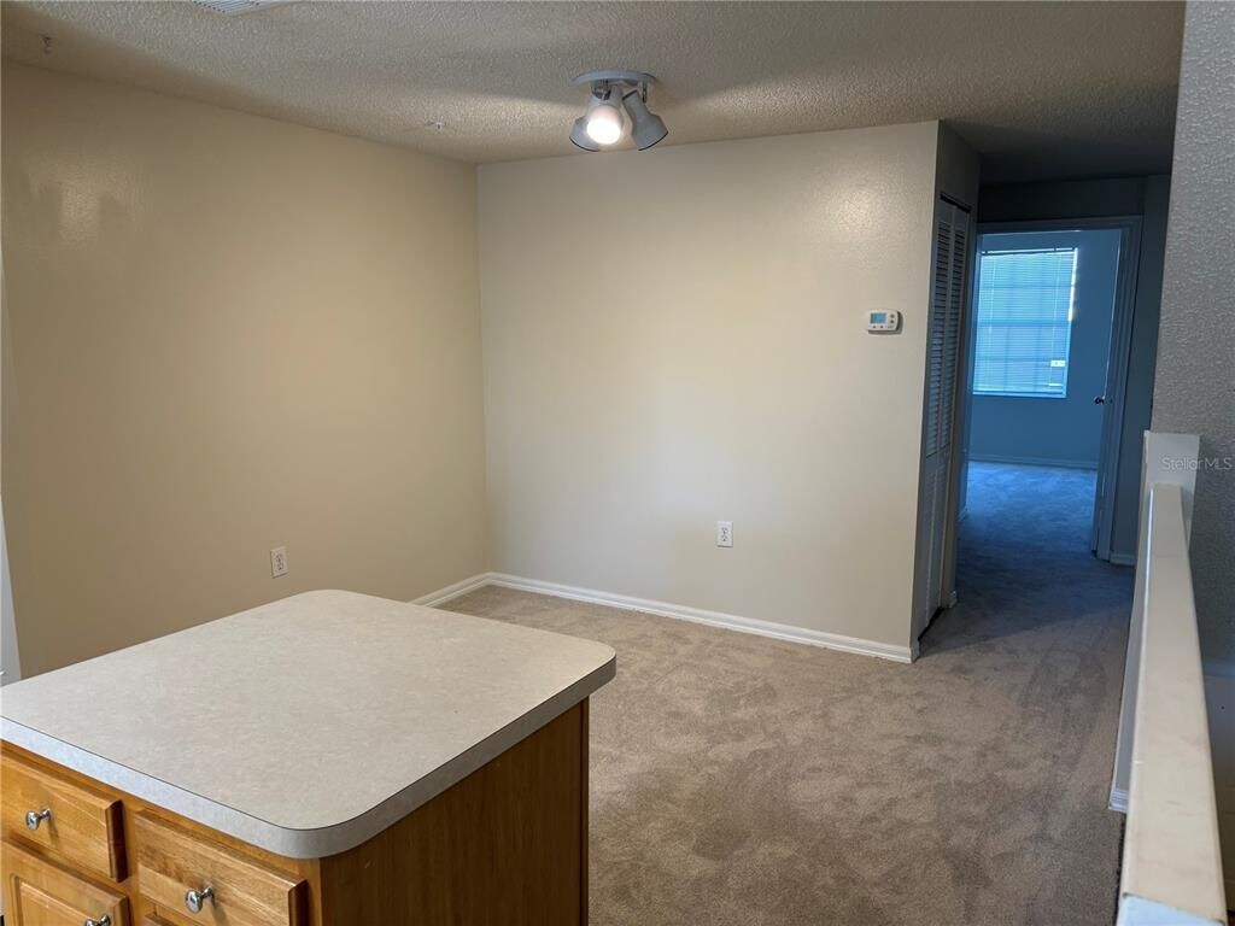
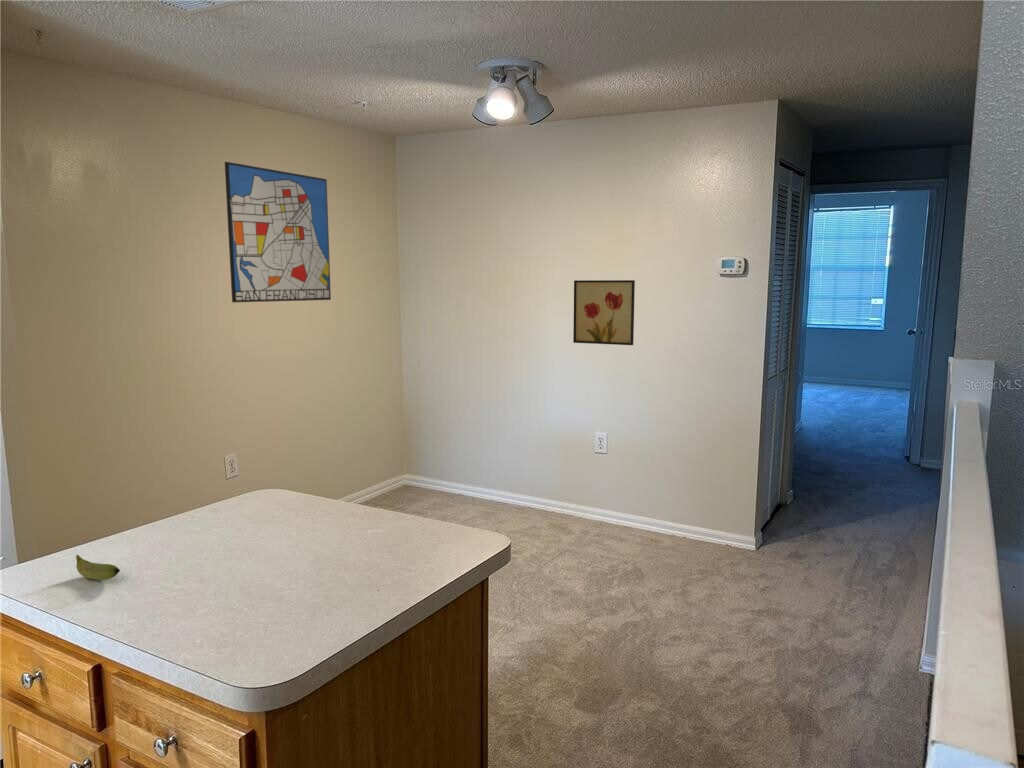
+ banana (99, 569)
+ wall art (282, 236)
+ wall art (603, 312)
